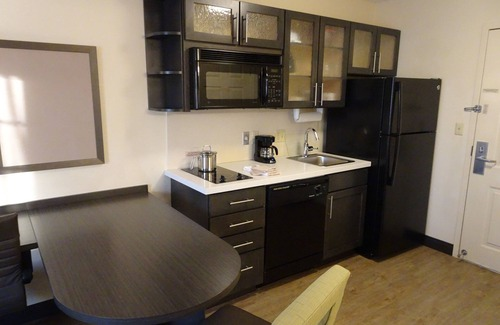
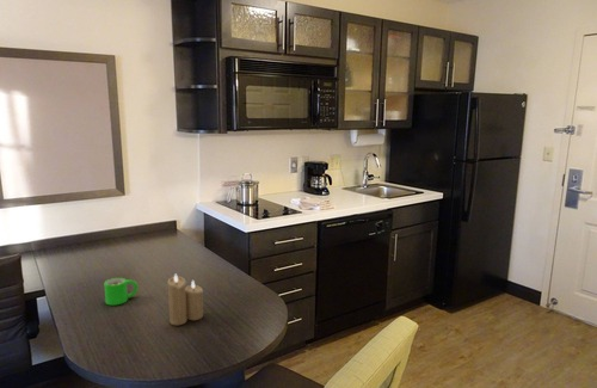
+ mug (121, 289)
+ candle (185, 295)
